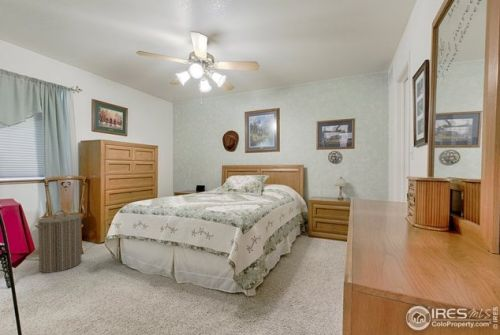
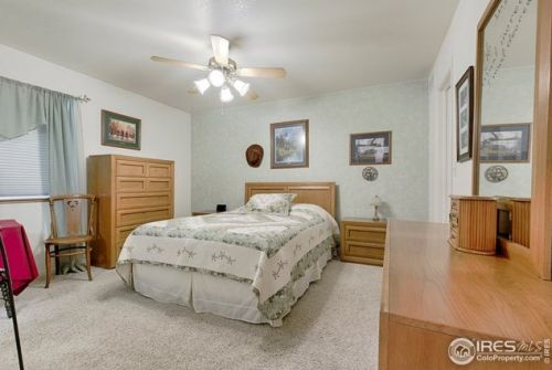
- laundry hamper (61, 237)
